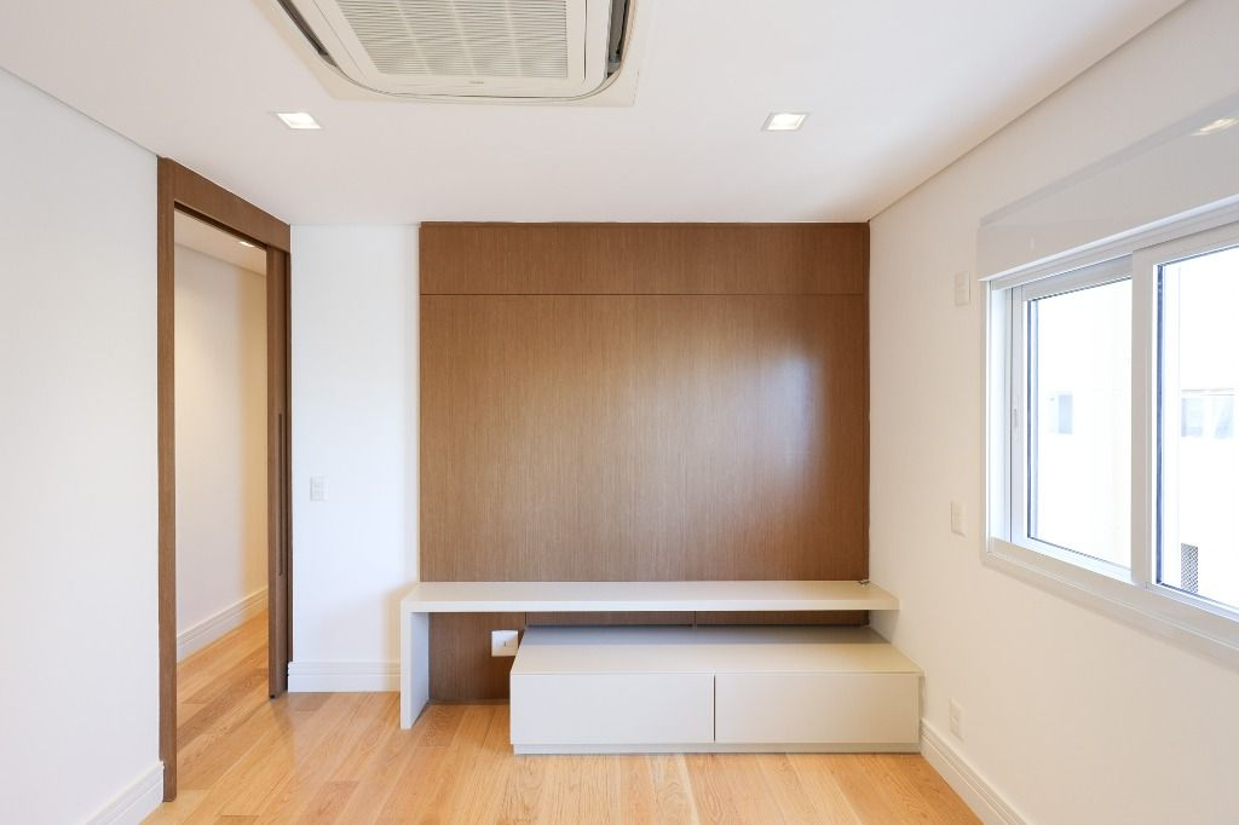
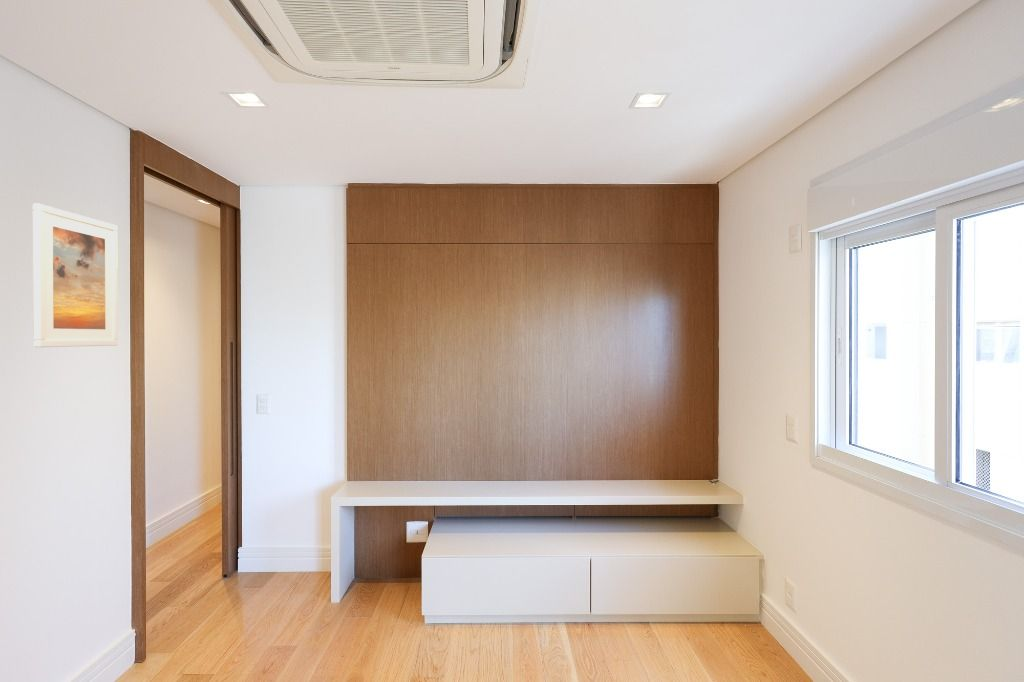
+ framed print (79, 280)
